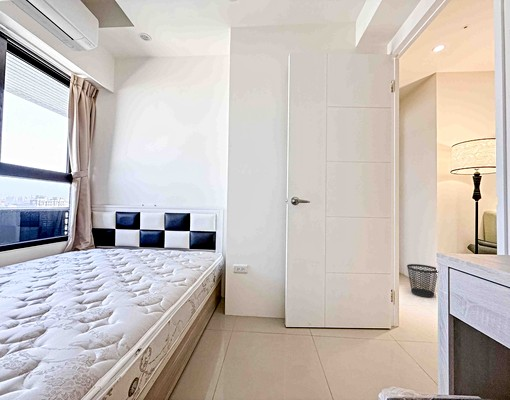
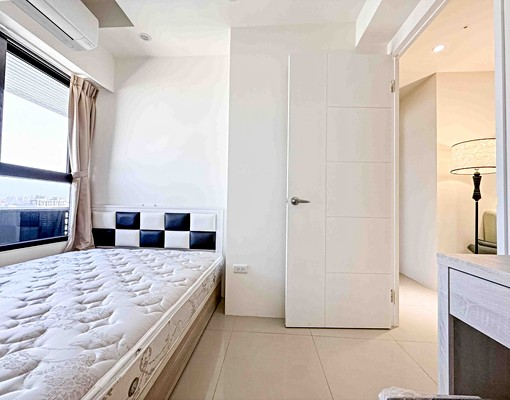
- wastebasket (422, 281)
